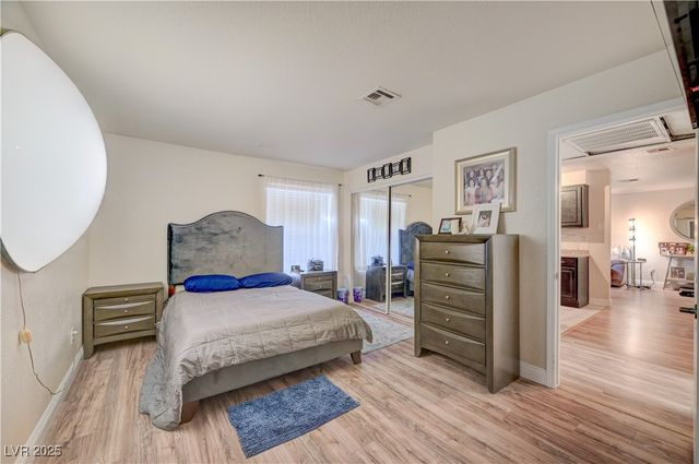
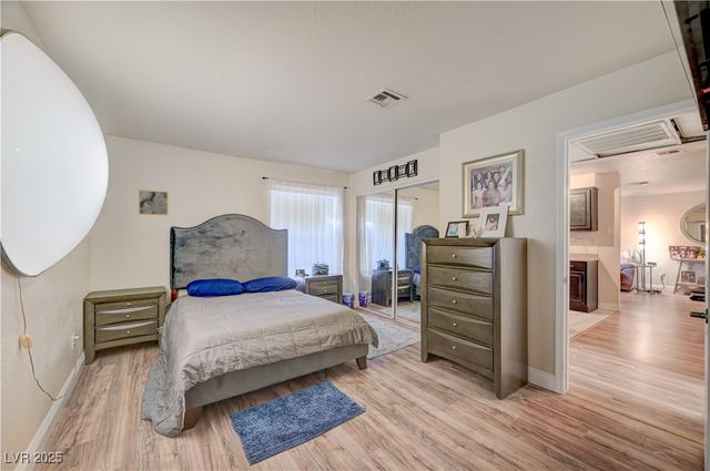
+ wall art (153, 203)
